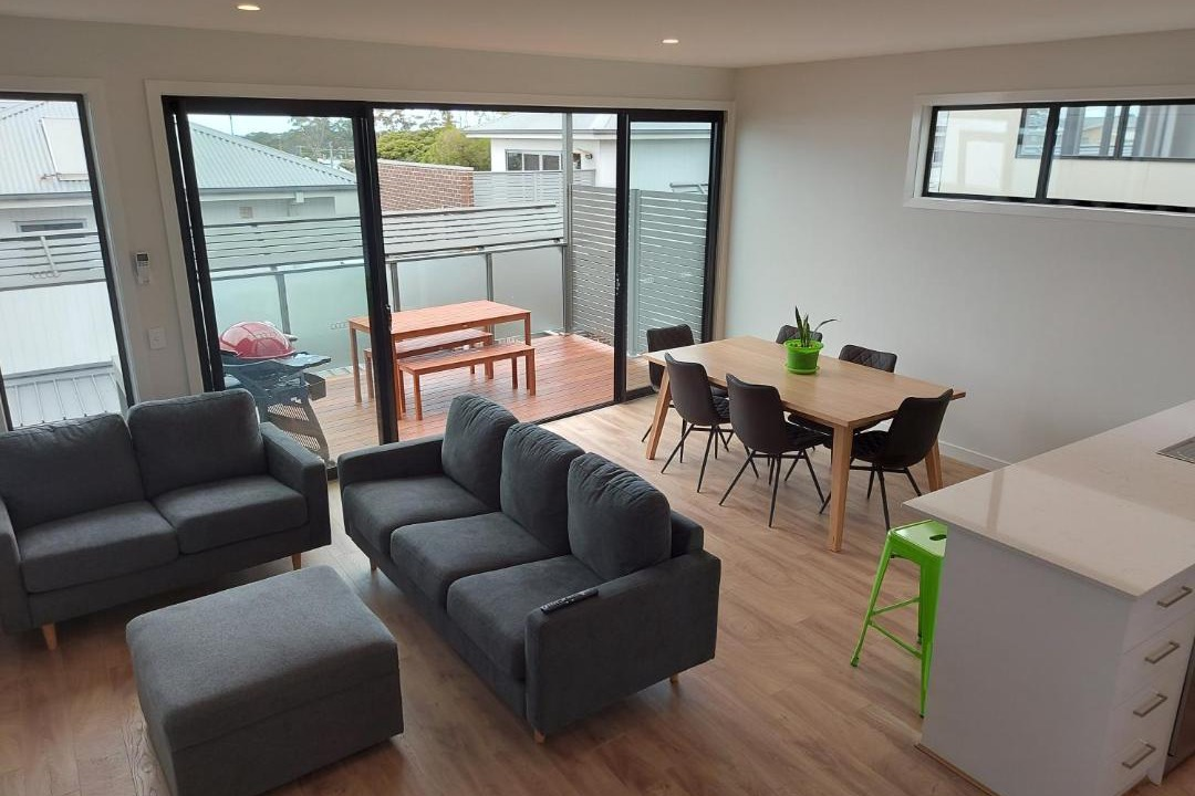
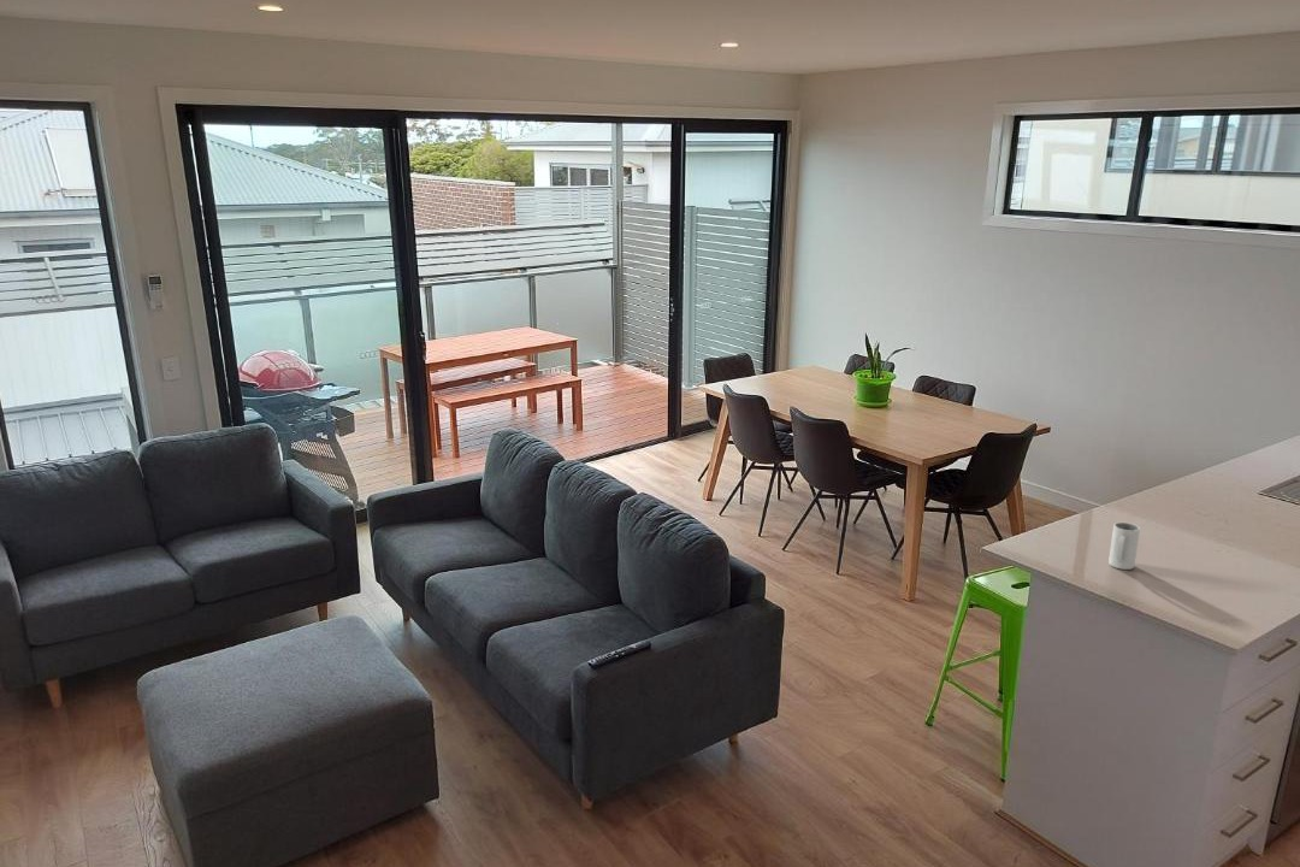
+ mug (1122, 547)
